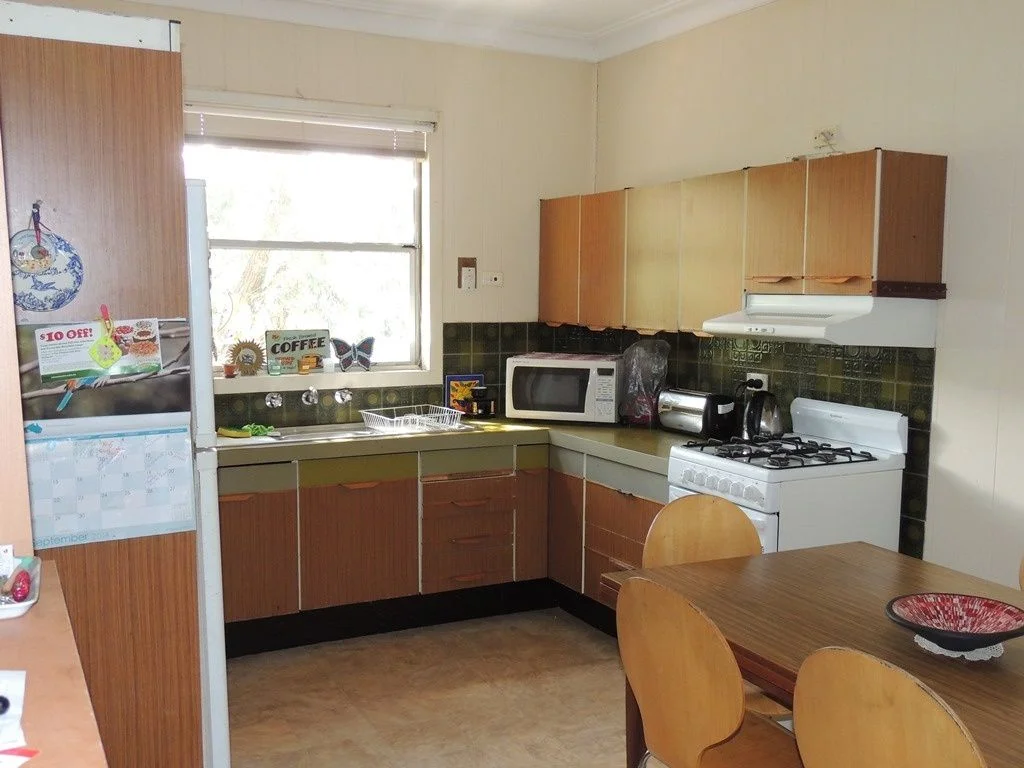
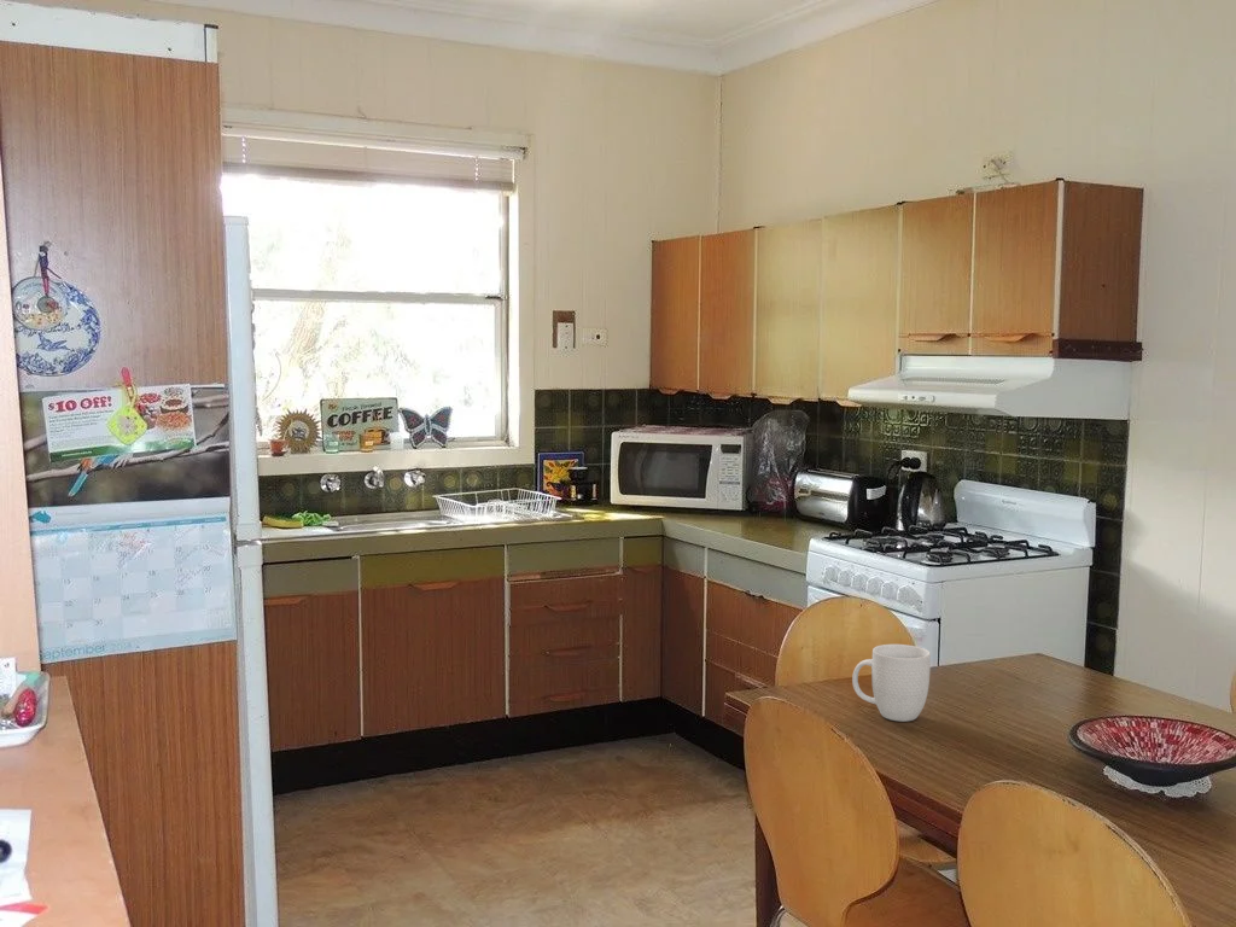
+ mug (894, 682)
